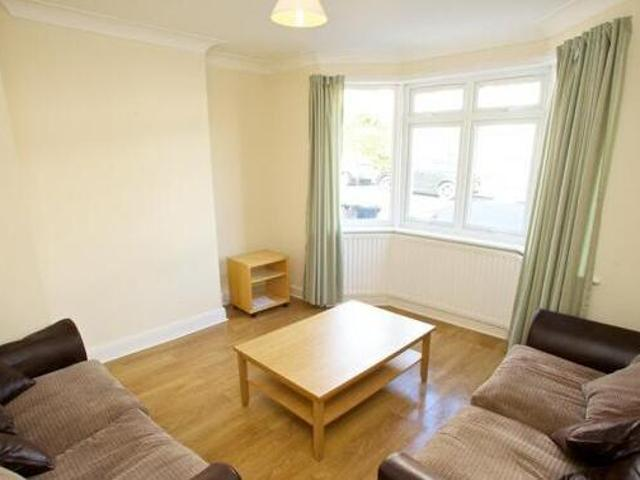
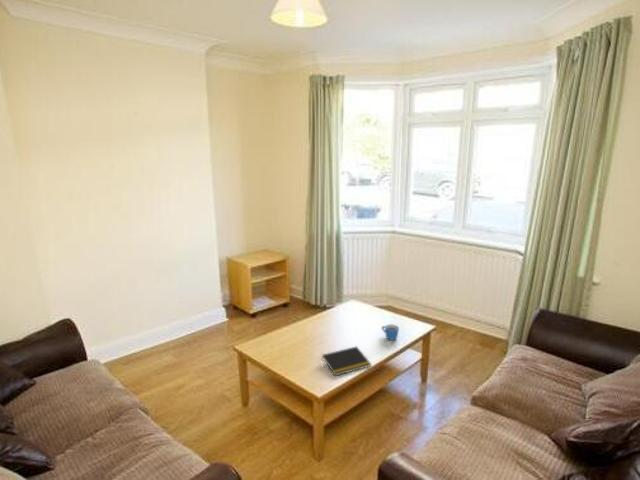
+ notepad (346, 360)
+ mug (389, 332)
